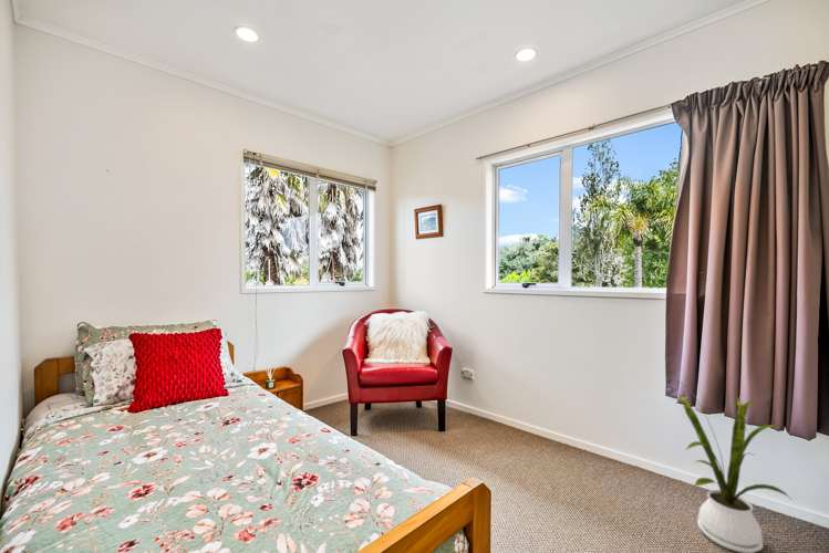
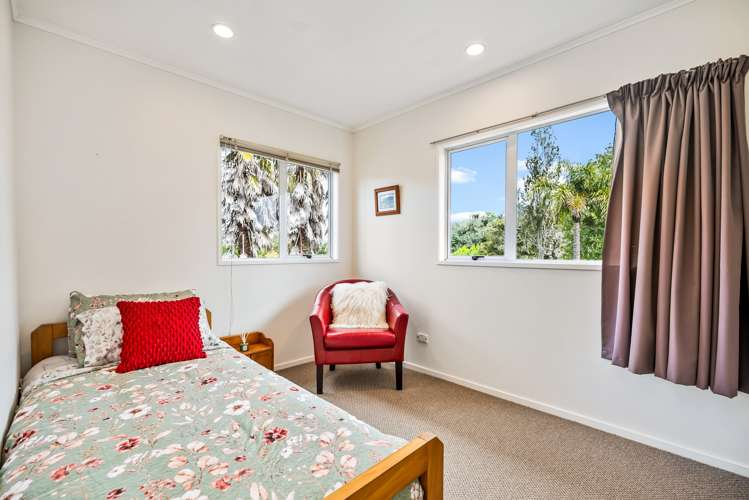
- house plant (722, 459)
